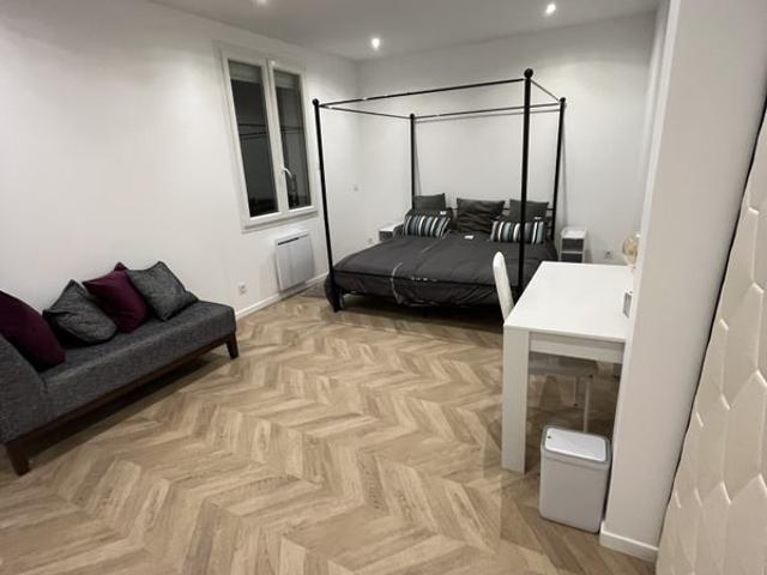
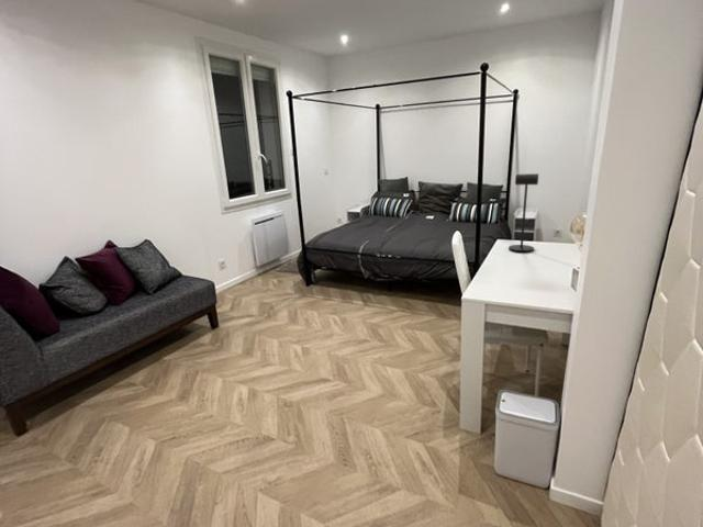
+ desk lamp (524, 212)
